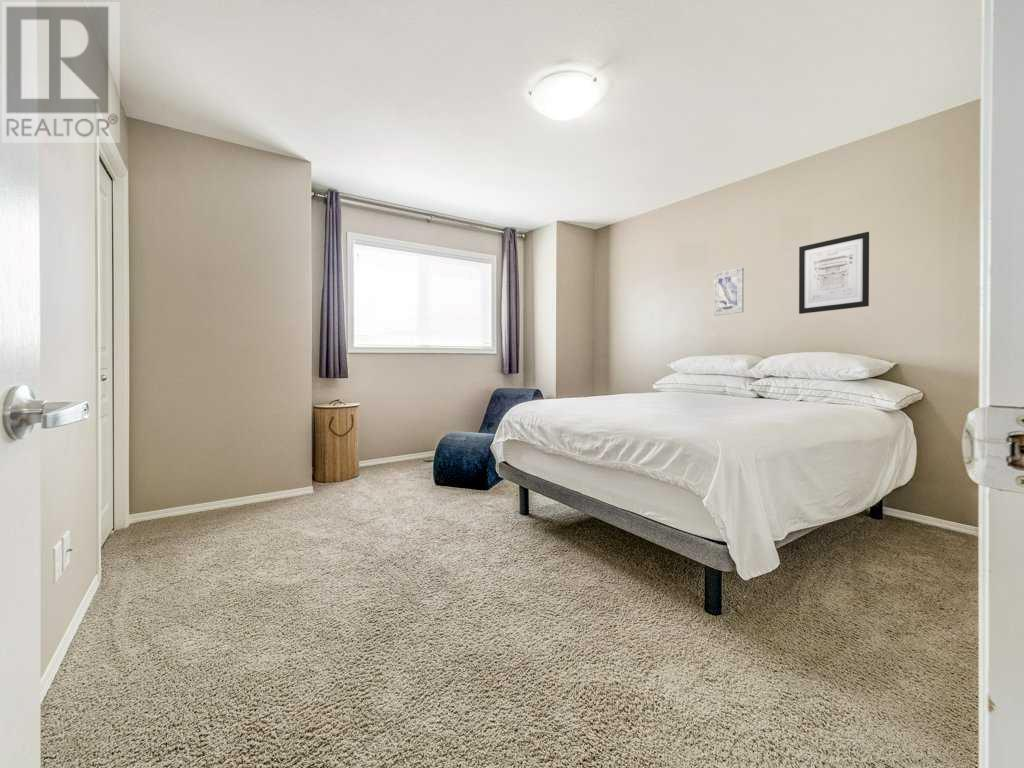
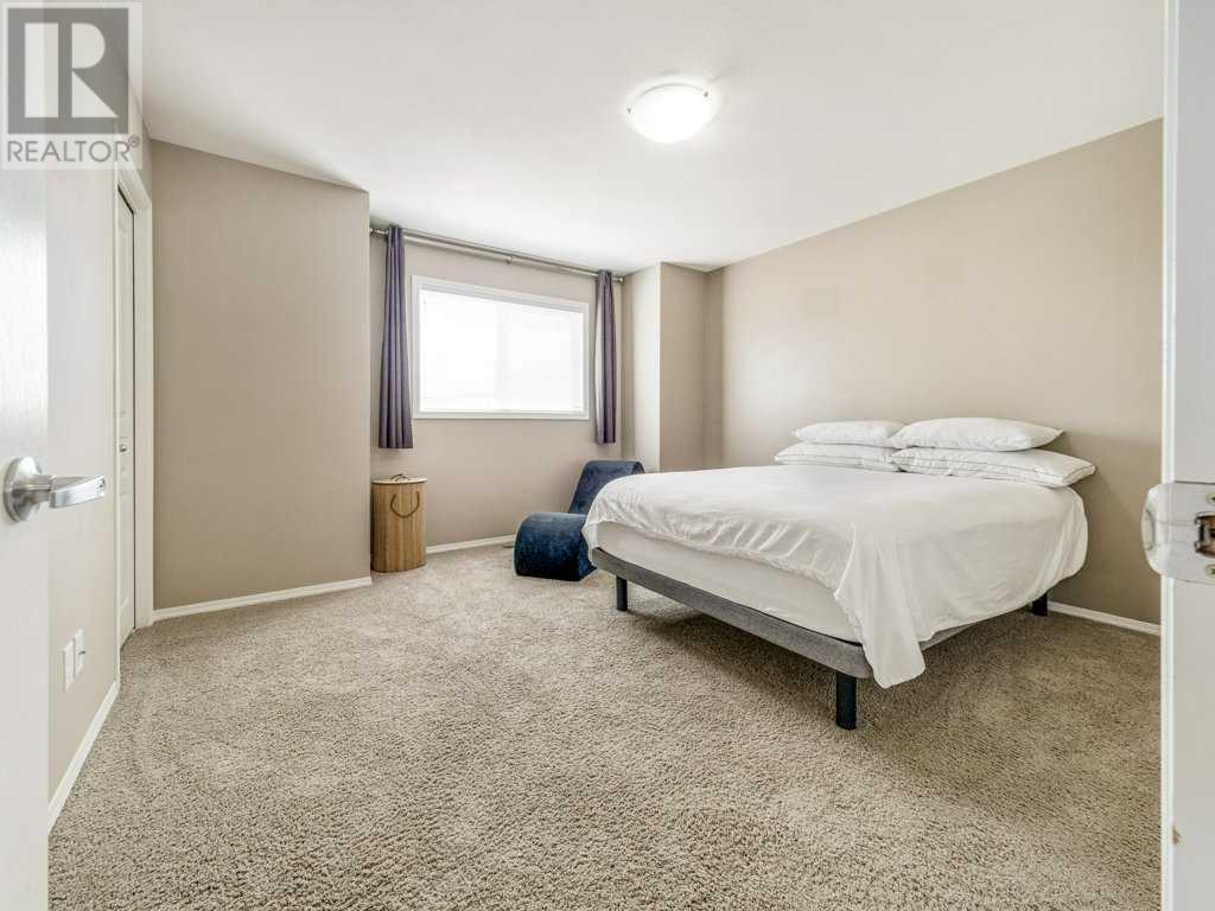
- wall art (728, 292)
- wall art (832, 275)
